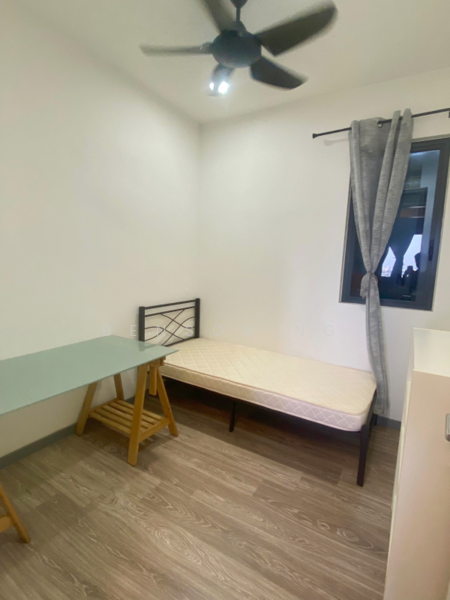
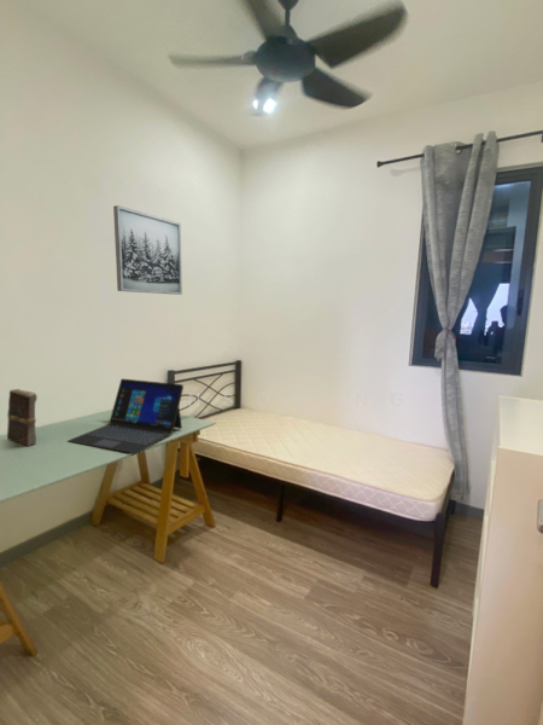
+ book (22, 416)
+ wall art (151, 254)
+ laptop (128, 411)
